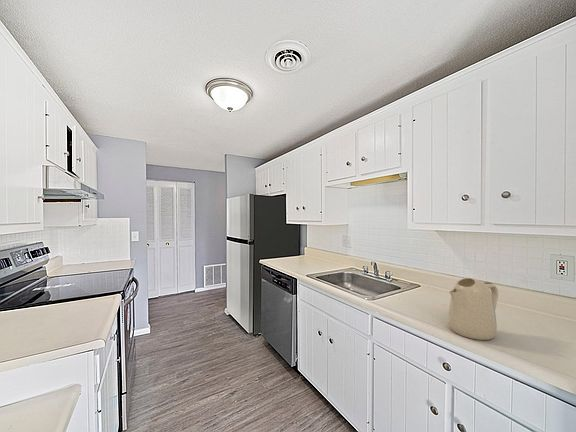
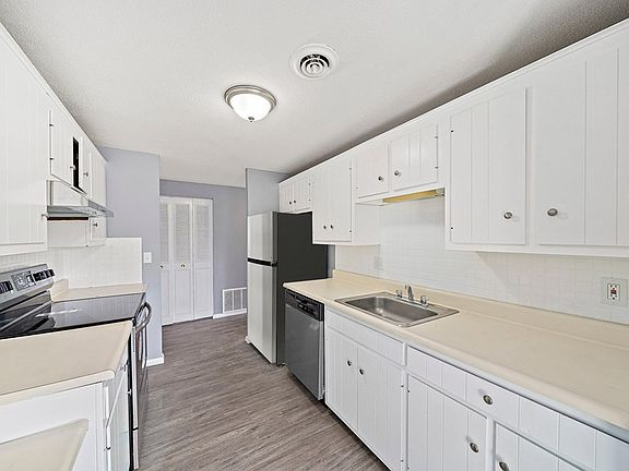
- kettle (473, 305)
